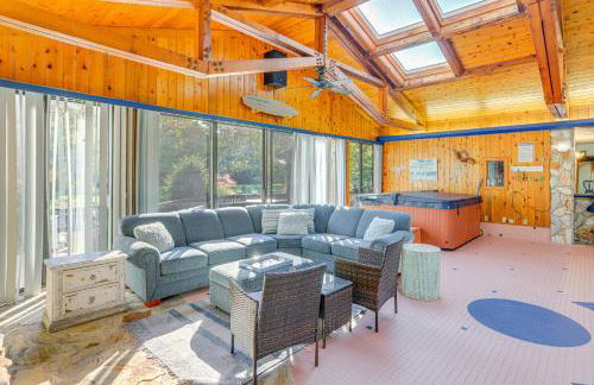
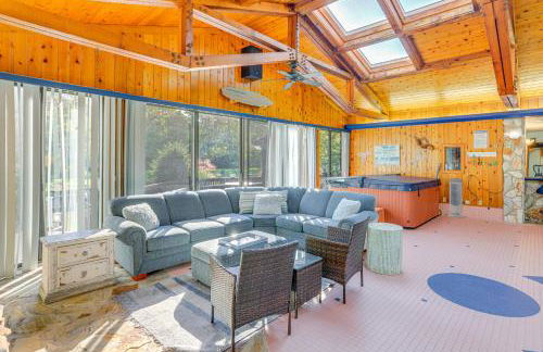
+ air purifier (455, 197)
